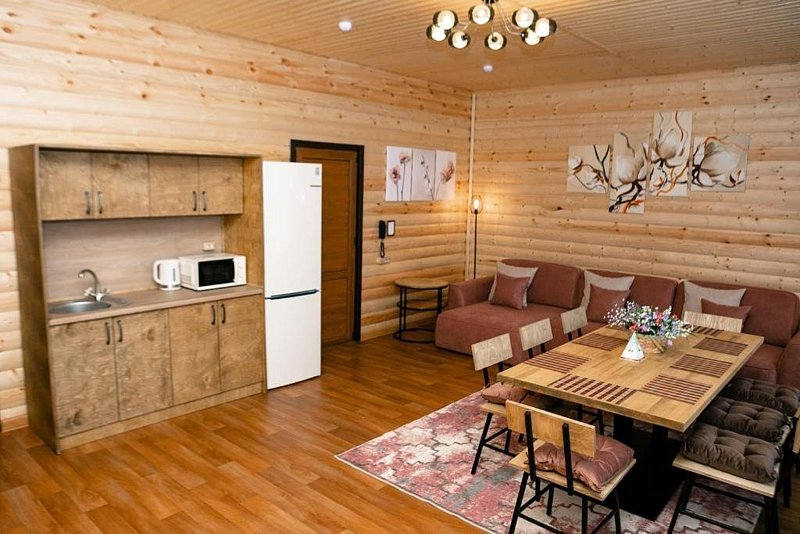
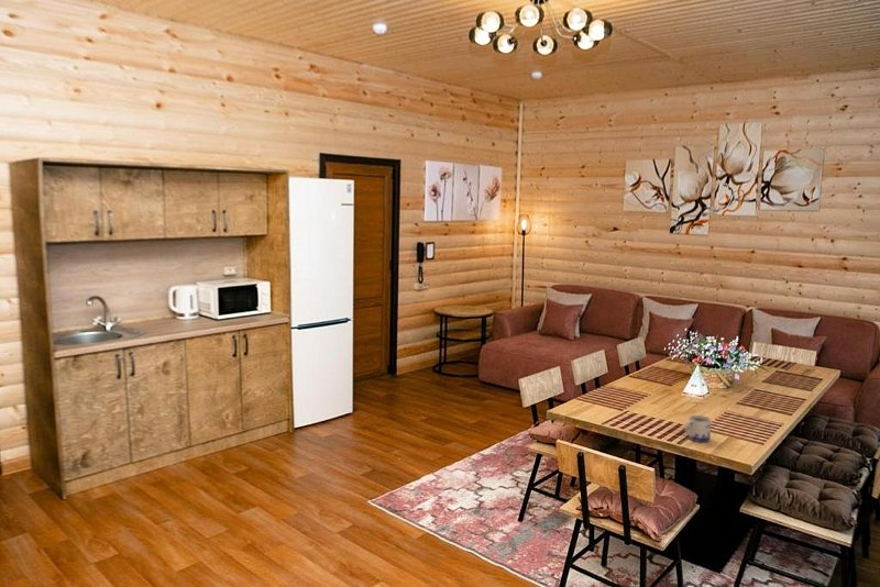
+ mug (697, 429)
